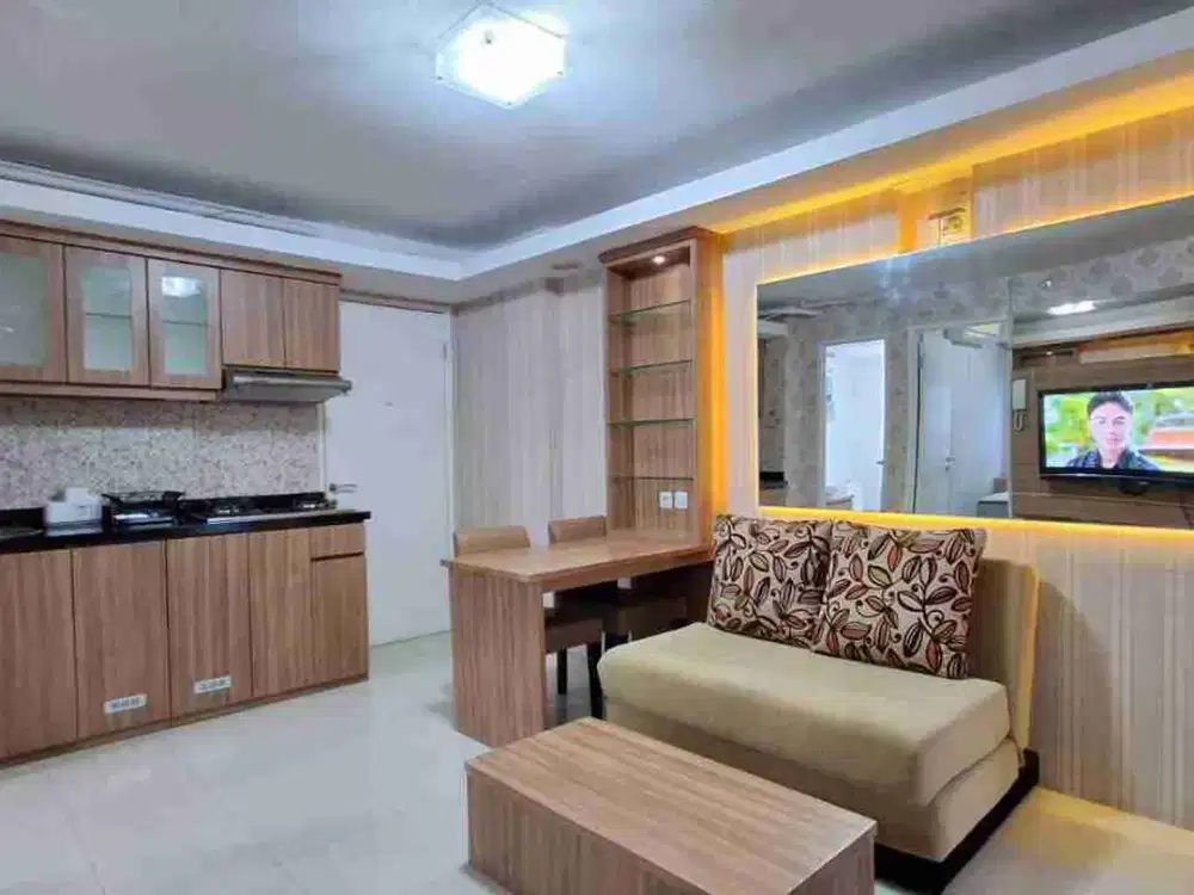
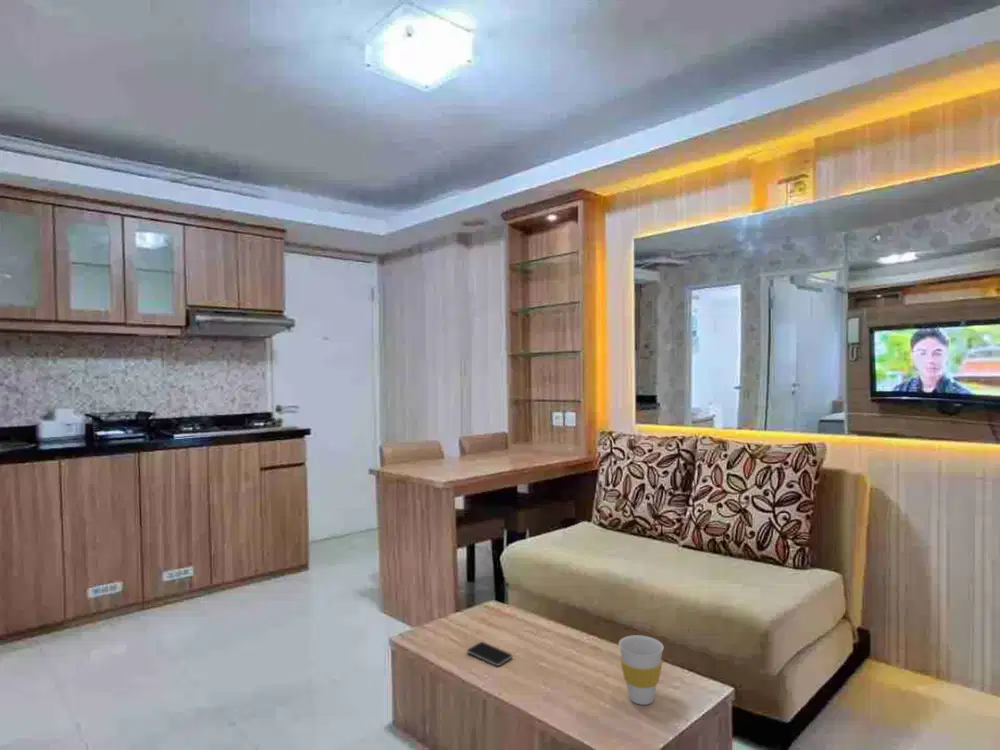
+ cup (641, 671)
+ smartphone (489, 653)
